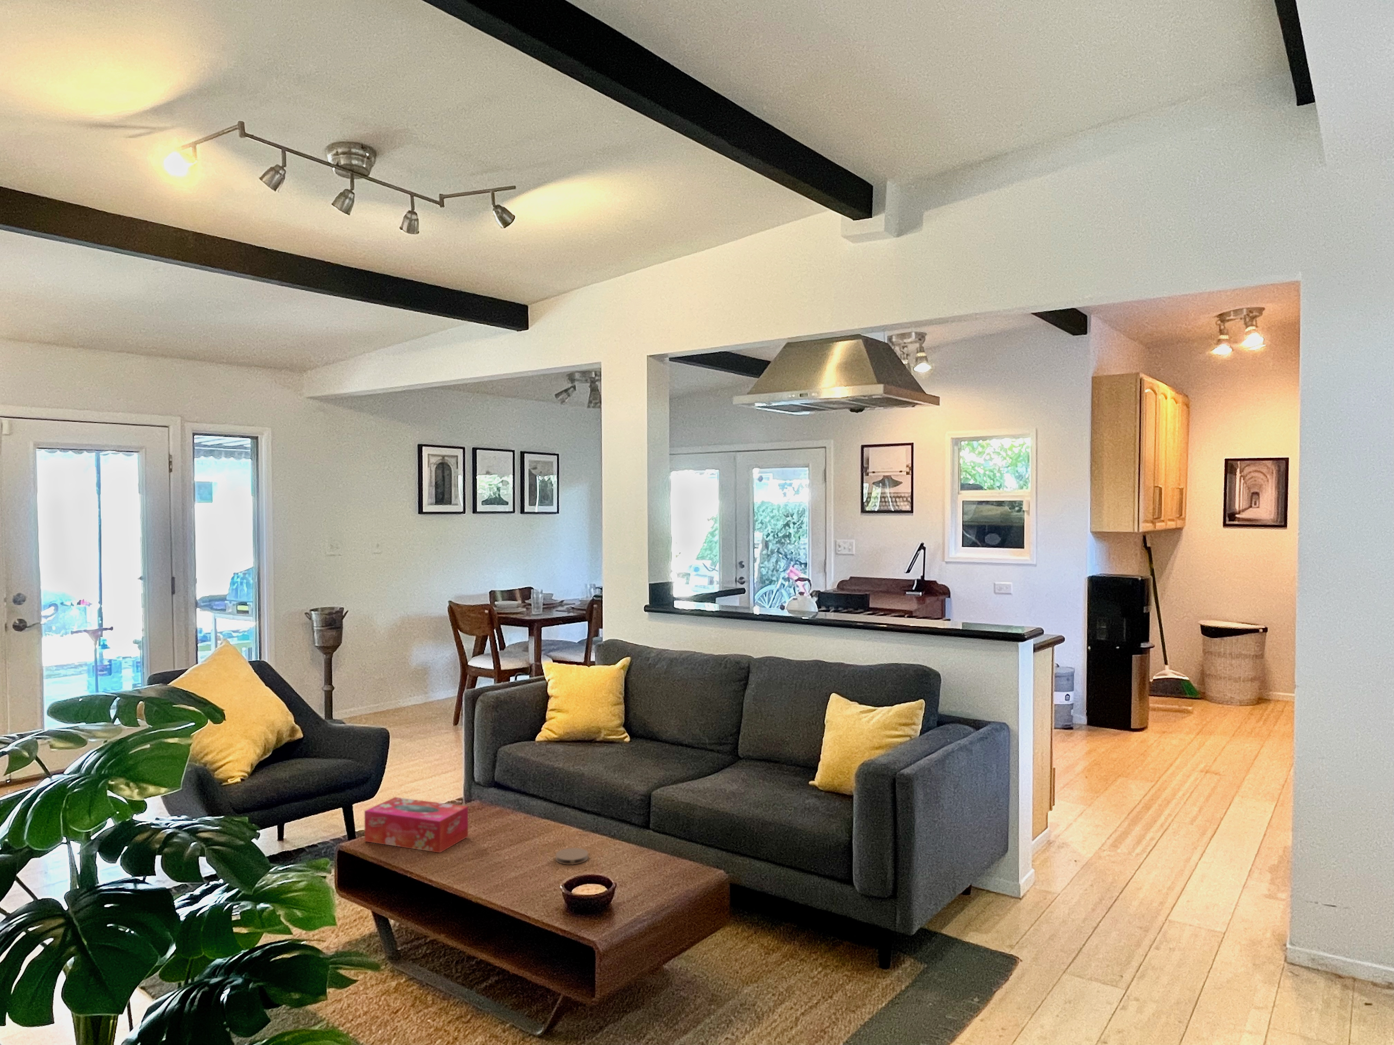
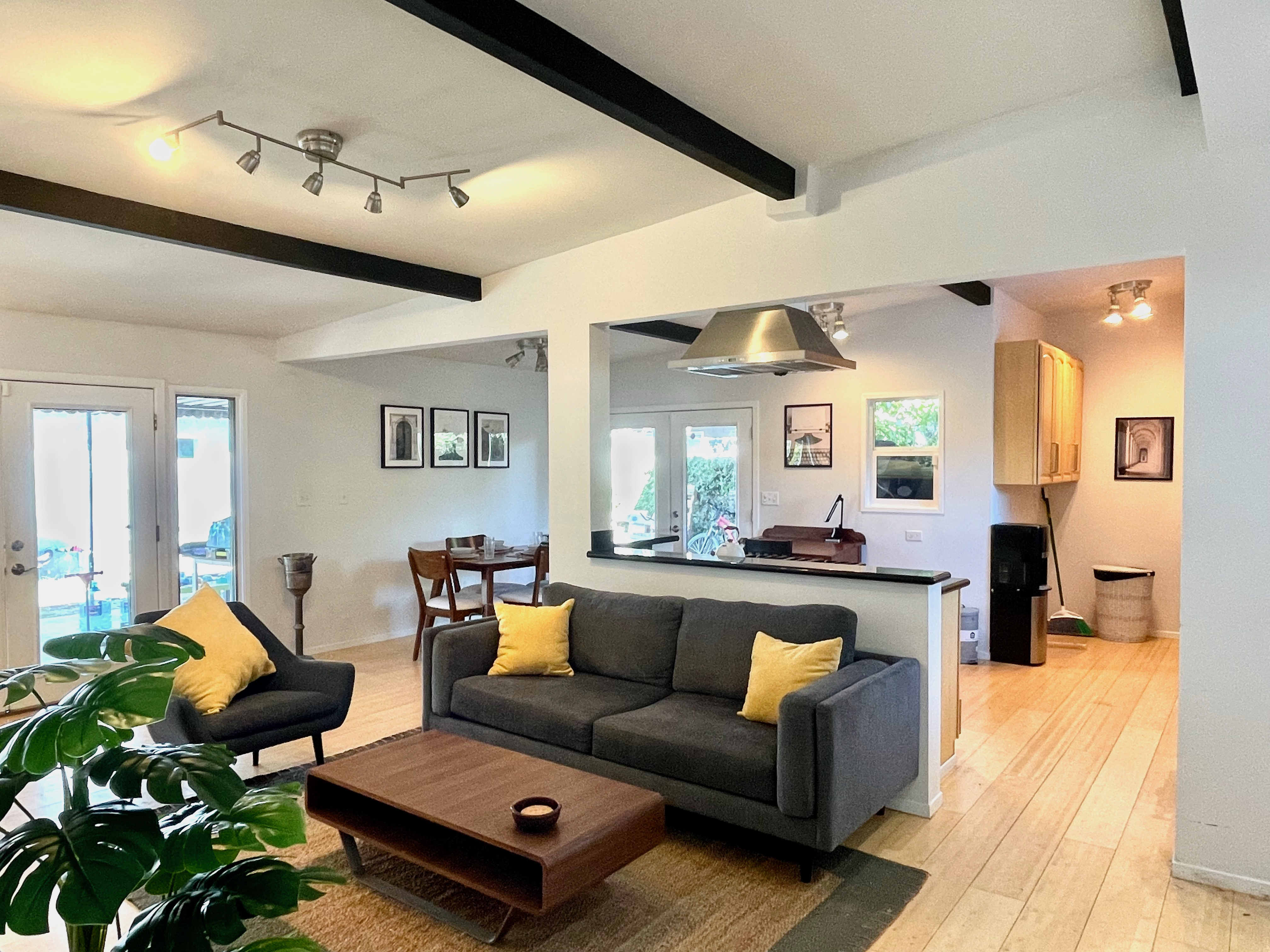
- coaster (572, 856)
- tissue box (417, 823)
